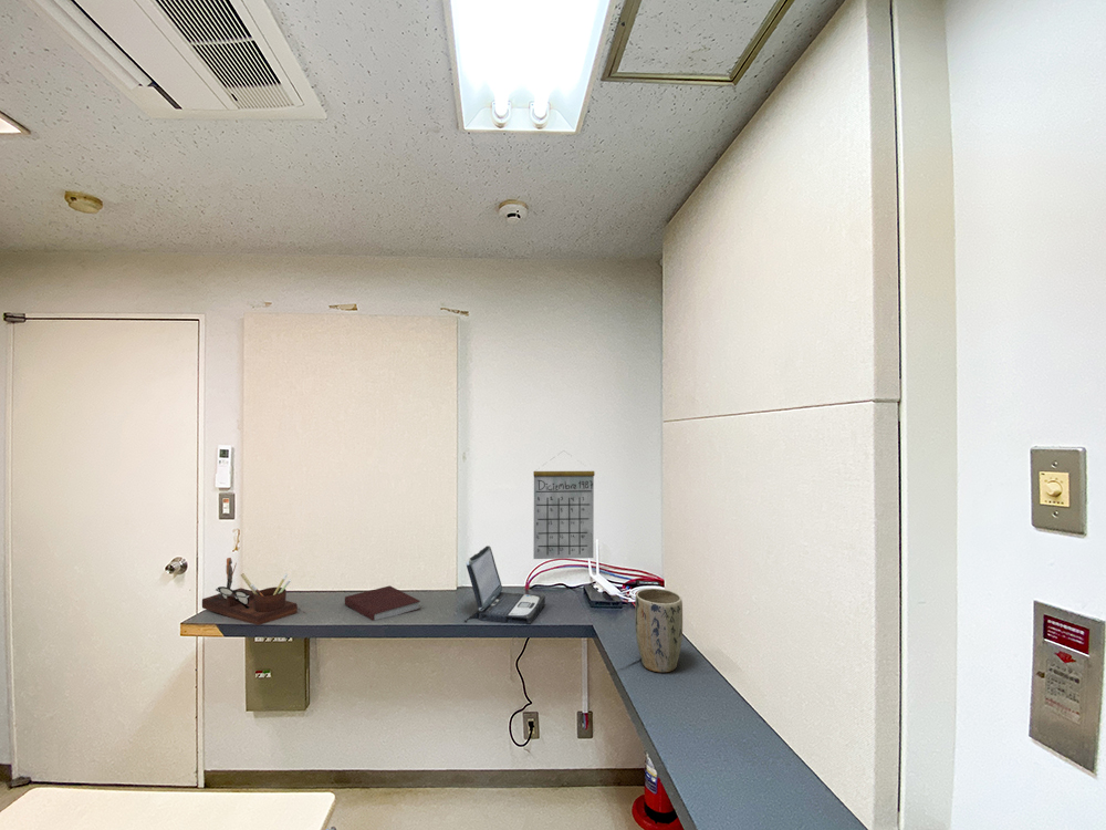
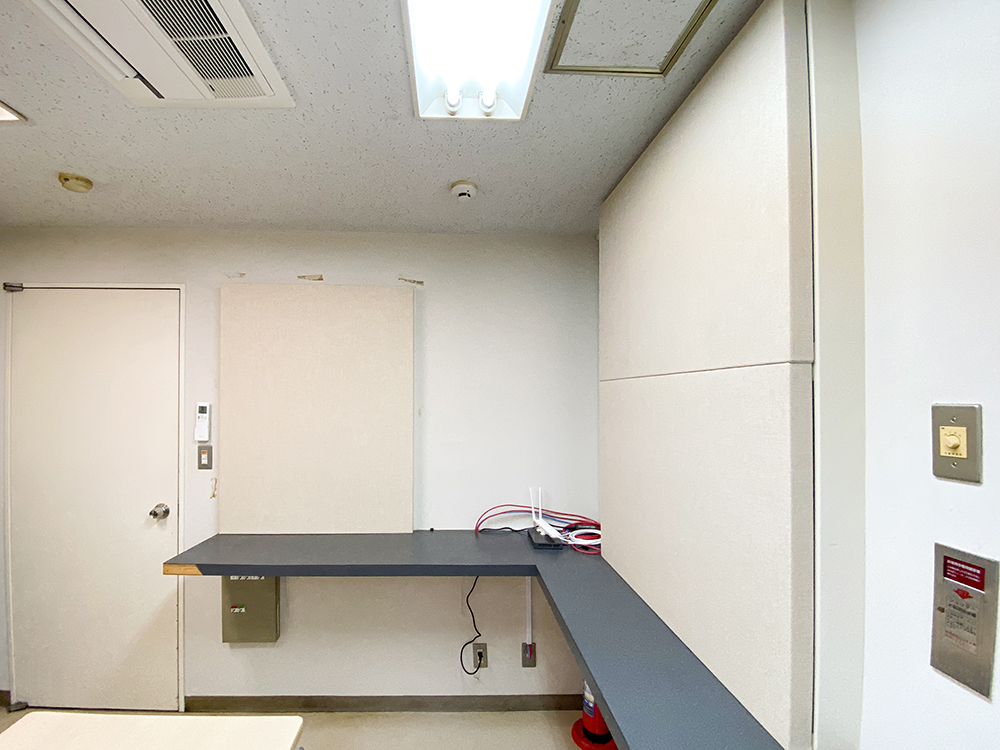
- desk organizer (250, 587)
- plant pot (658, 630)
- laptop (500, 582)
- calendar (563, 504)
- notebook (382, 602)
